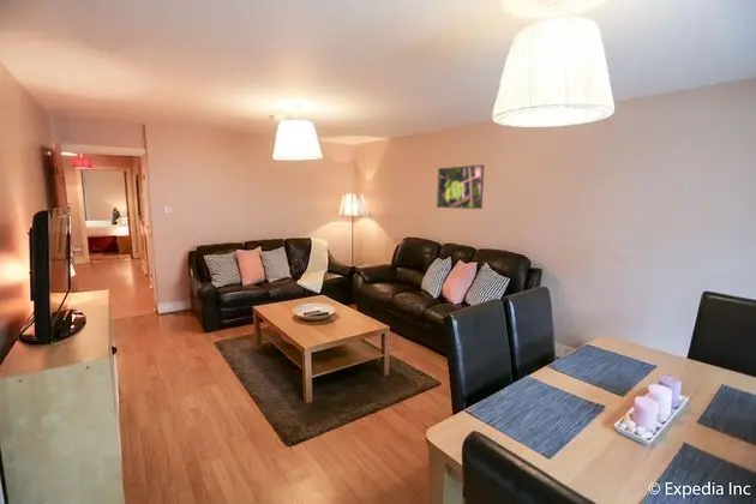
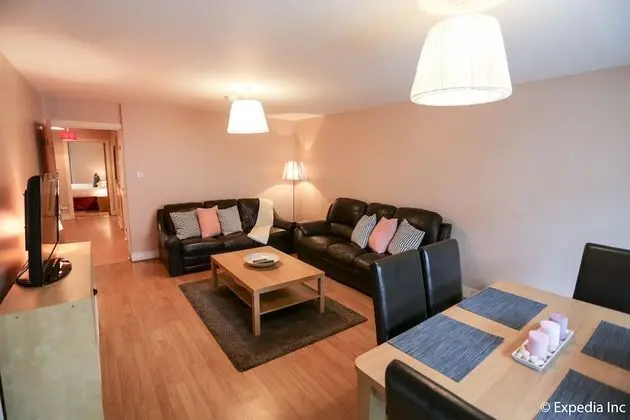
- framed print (458, 187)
